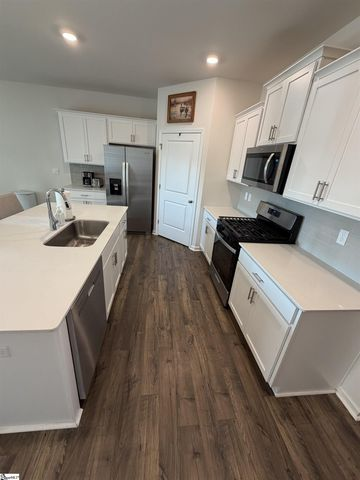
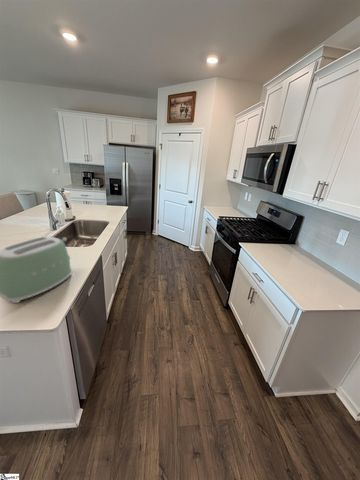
+ toaster (35, 264)
